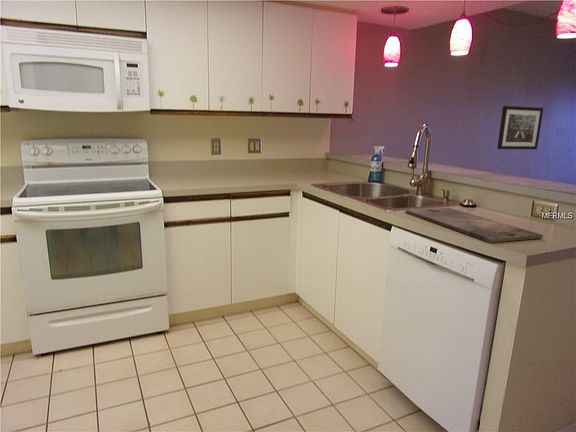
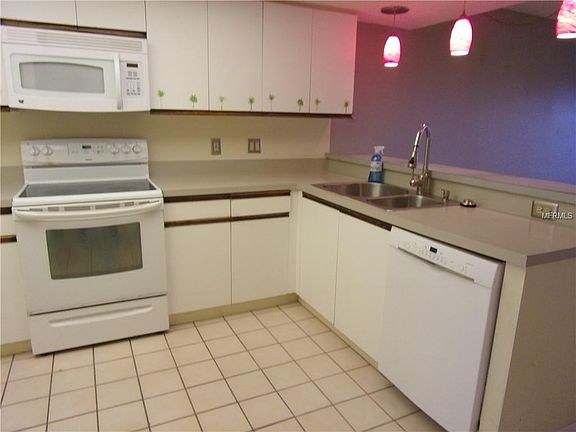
- wall art (520, 128)
- cutting board (466, 222)
